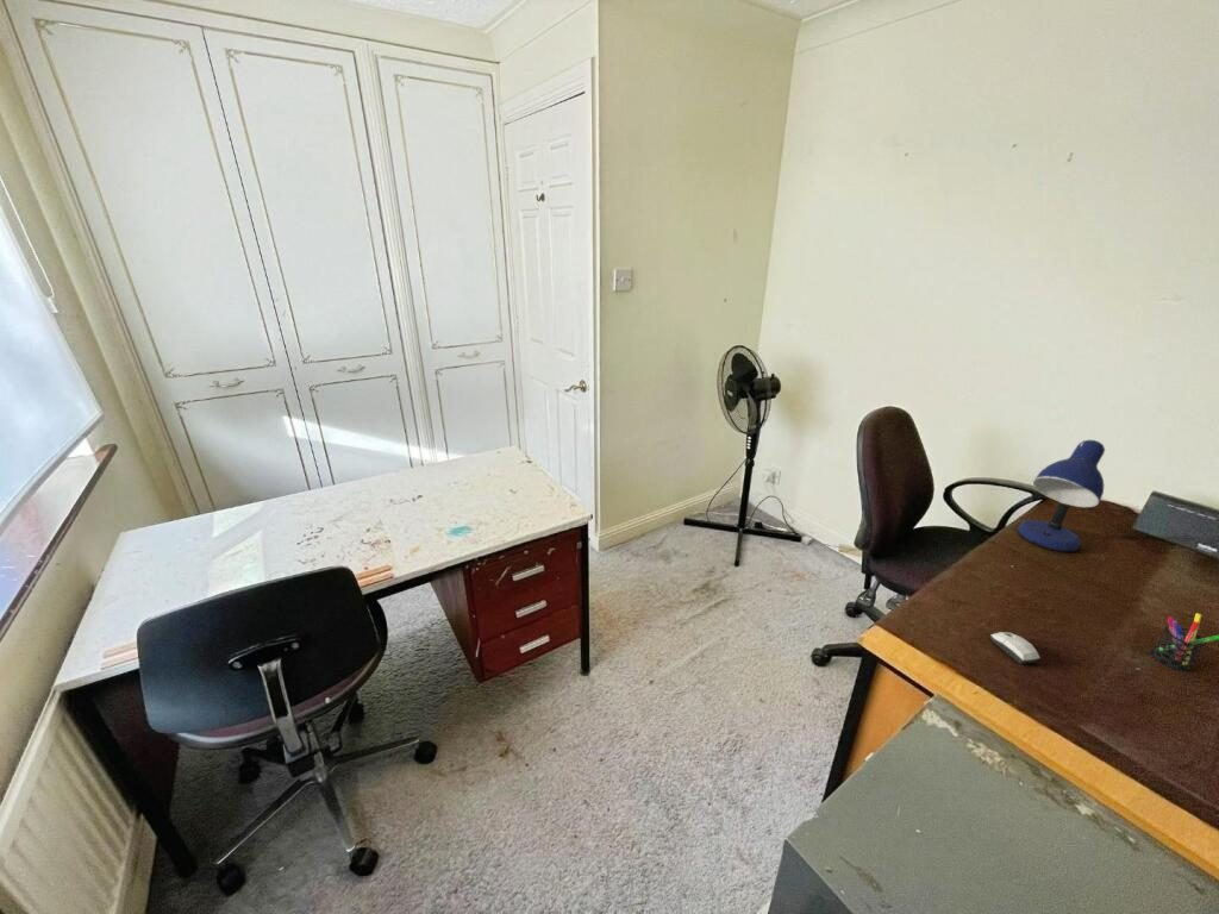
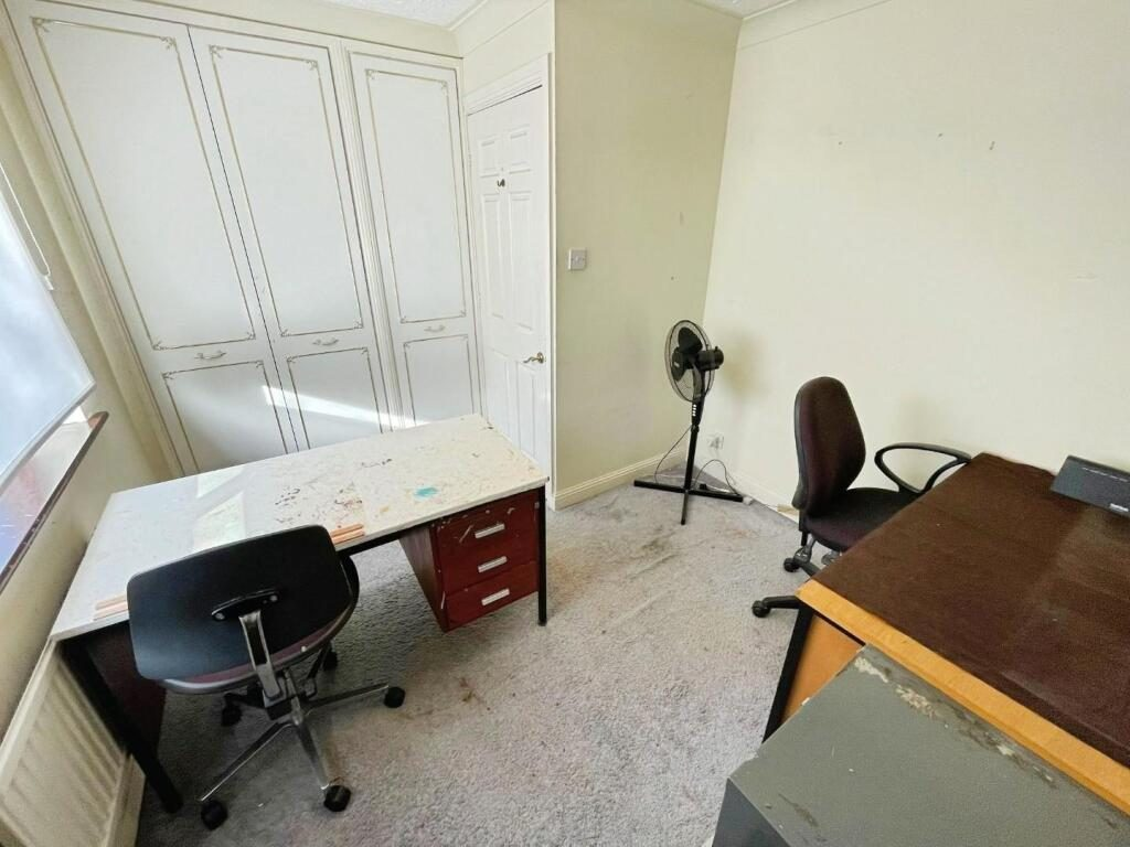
- desk lamp (1063, 495)
- computer mouse (1014, 644)
- pen holder (1188, 641)
